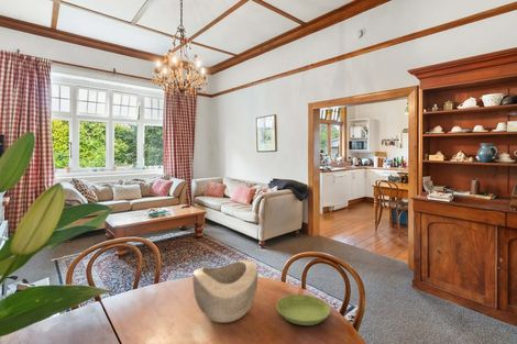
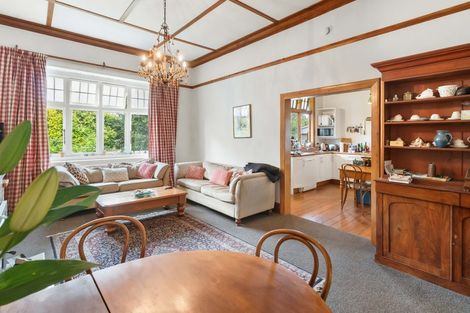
- saucer (302, 310)
- decorative bowl (226, 290)
